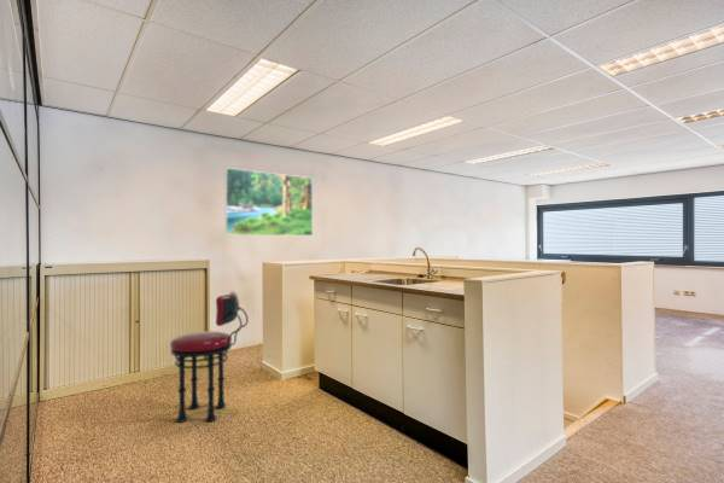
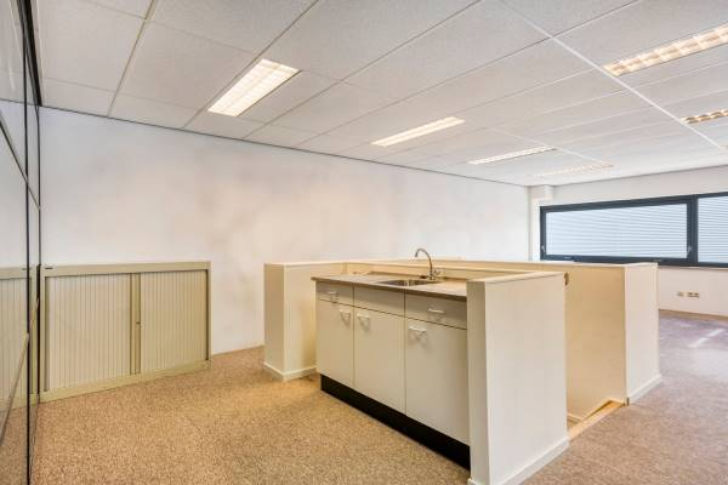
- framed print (272, 204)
- stool (209, 353)
